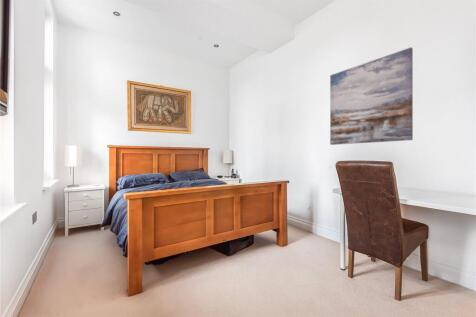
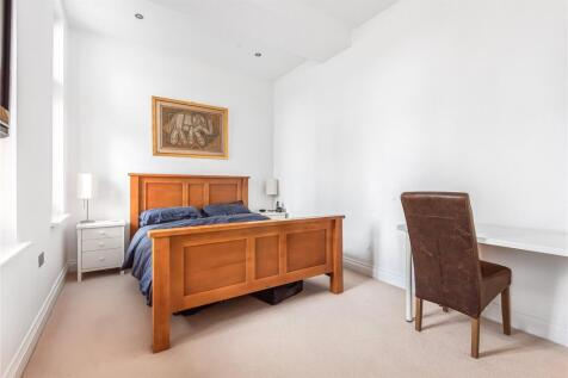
- wall art (365, 103)
